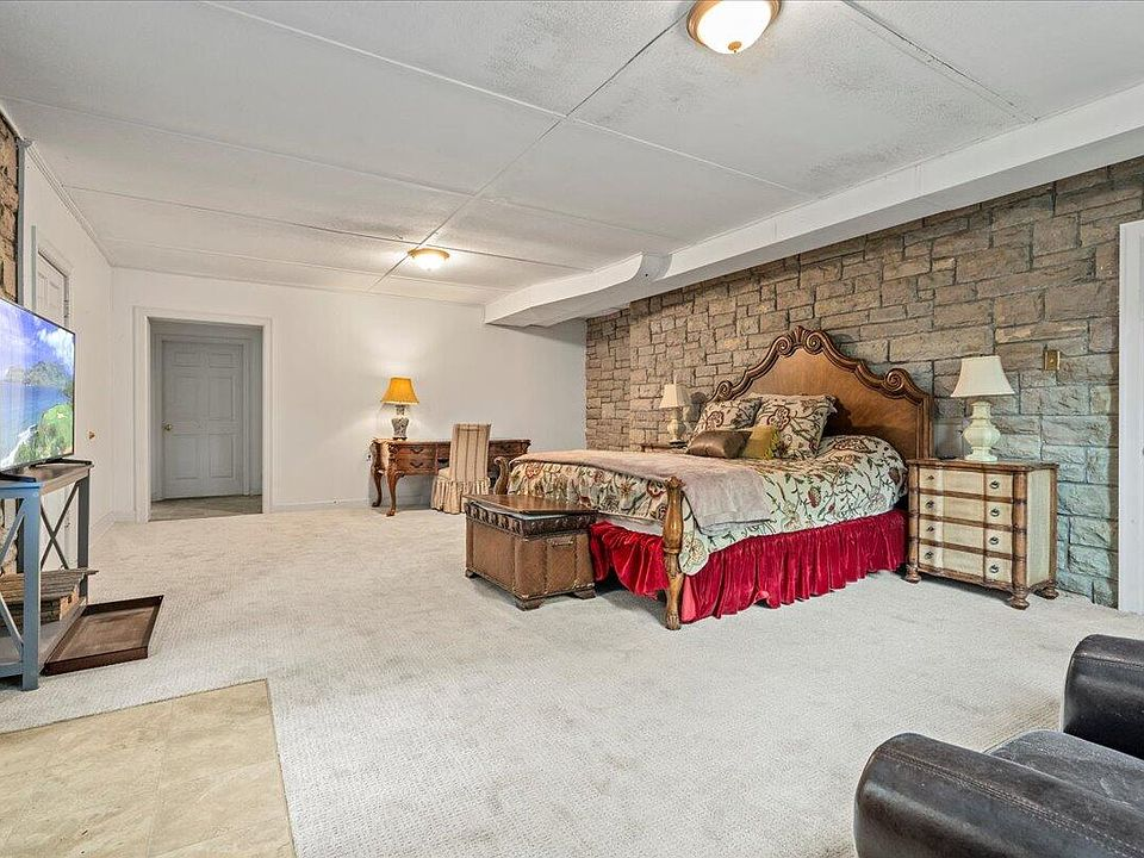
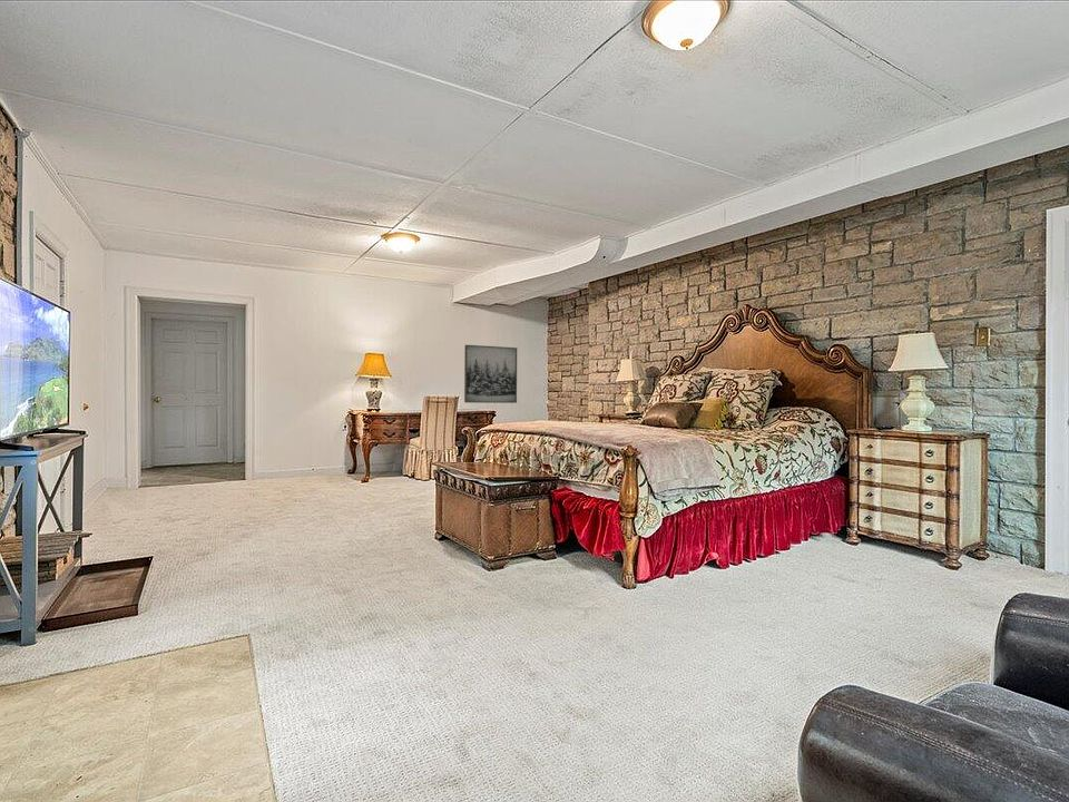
+ wall art (491, 374)
